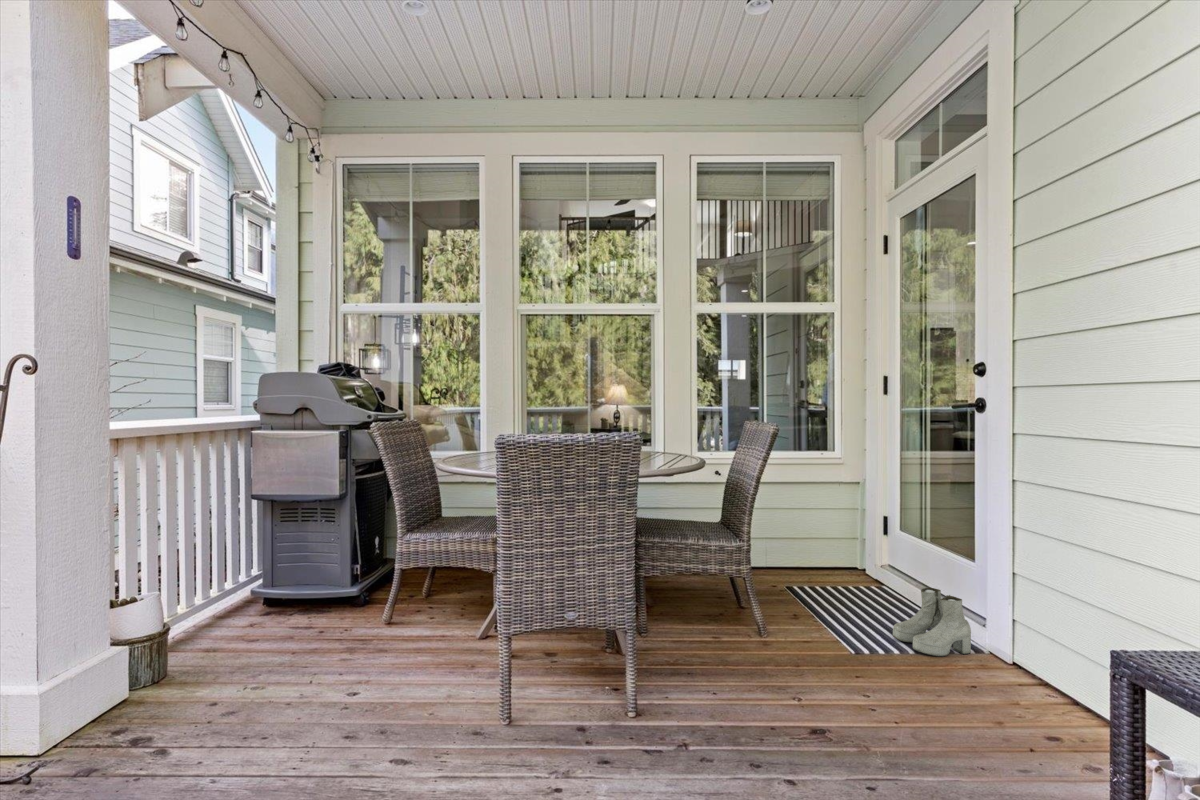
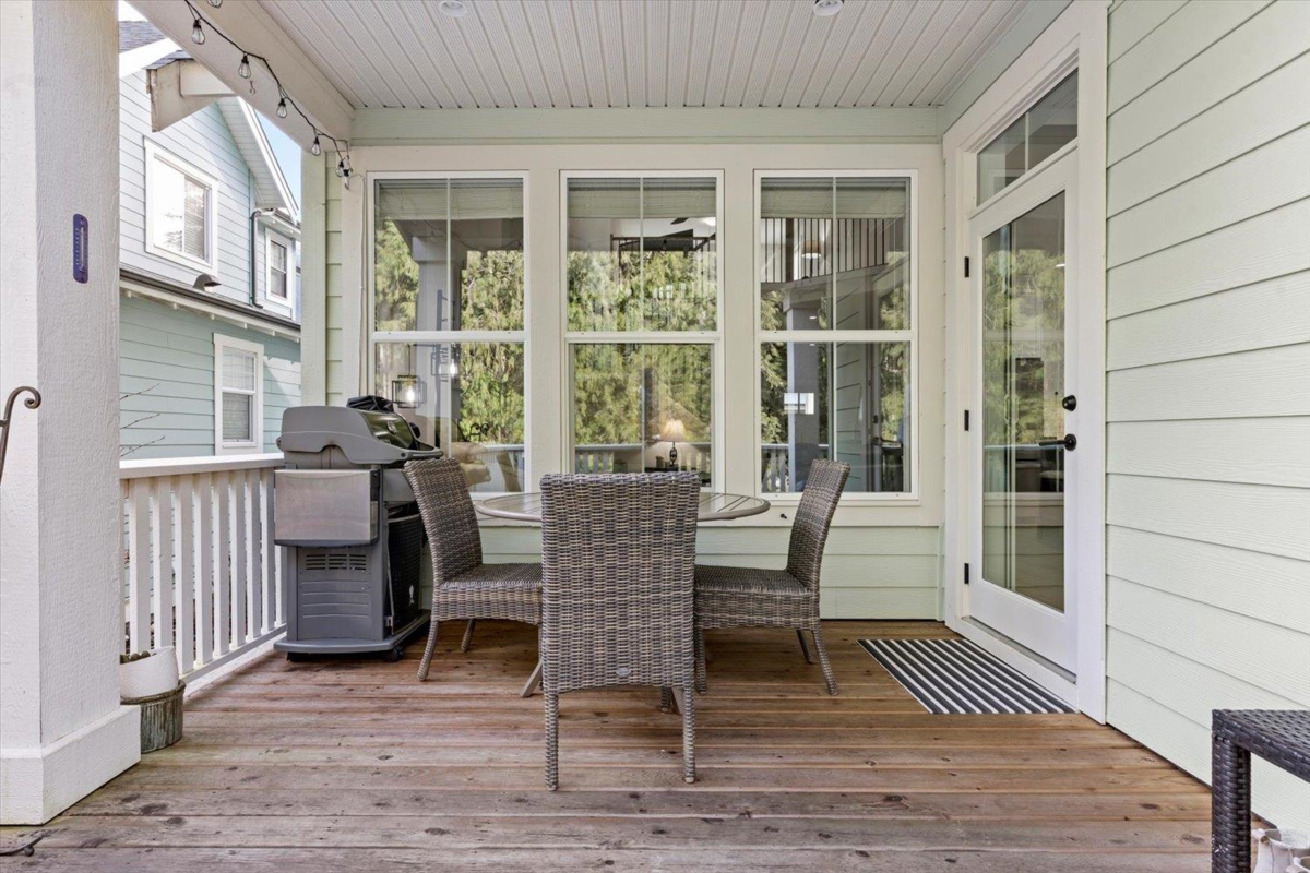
- boots (931, 619)
